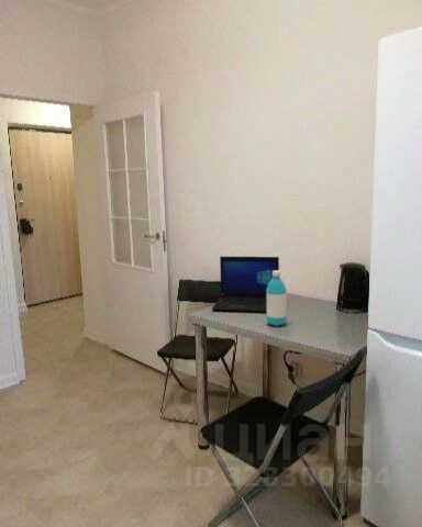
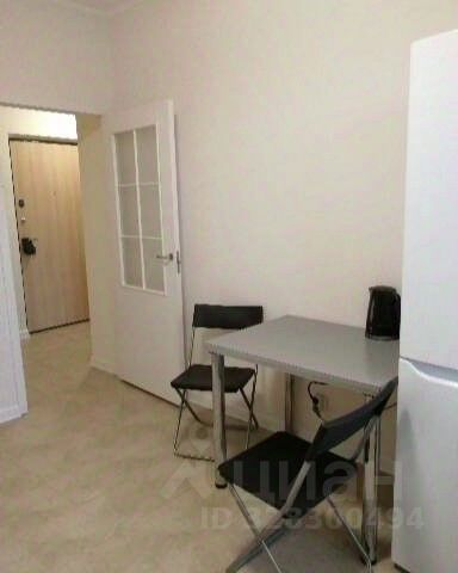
- water bottle (276, 298)
- laptop (246, 282)
